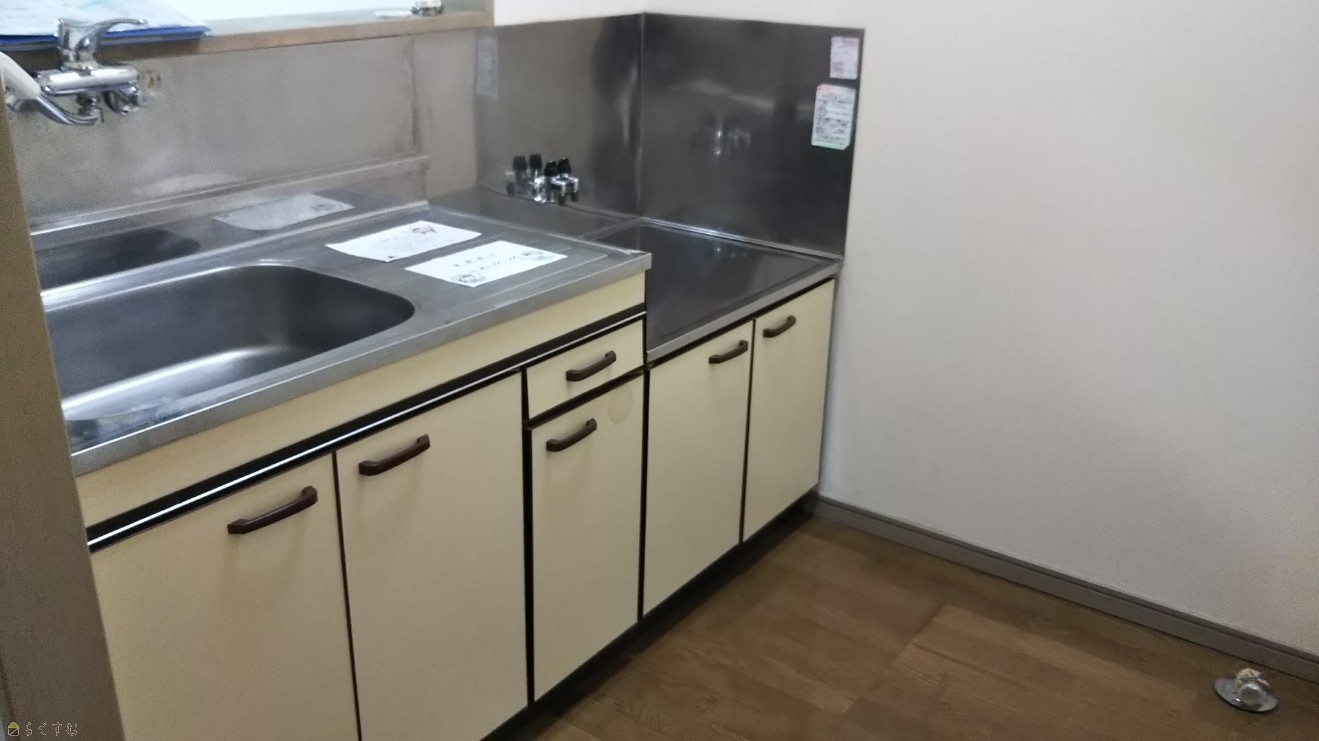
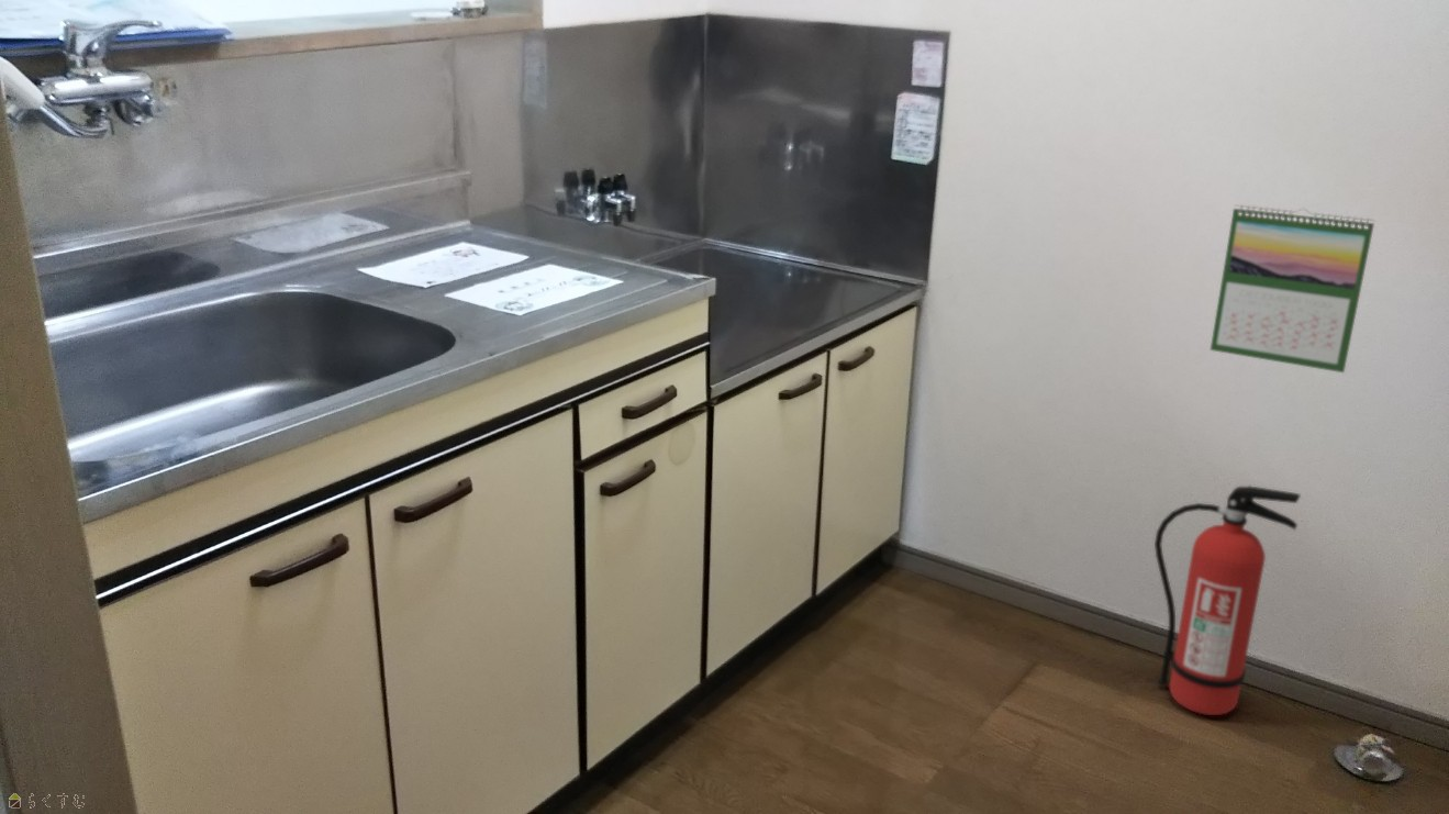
+ fire extinguisher (1212, 593)
+ calendar (1289, 286)
